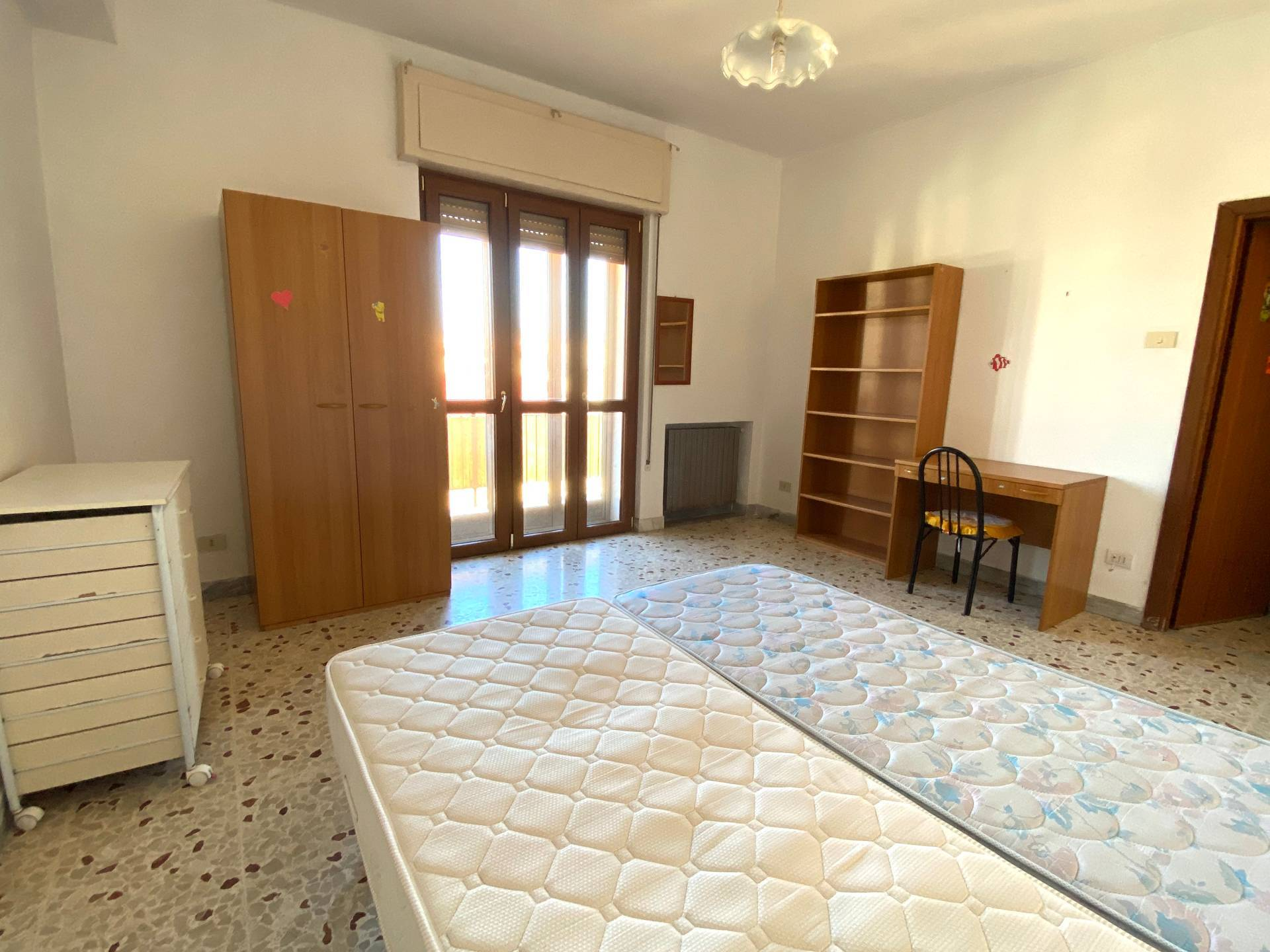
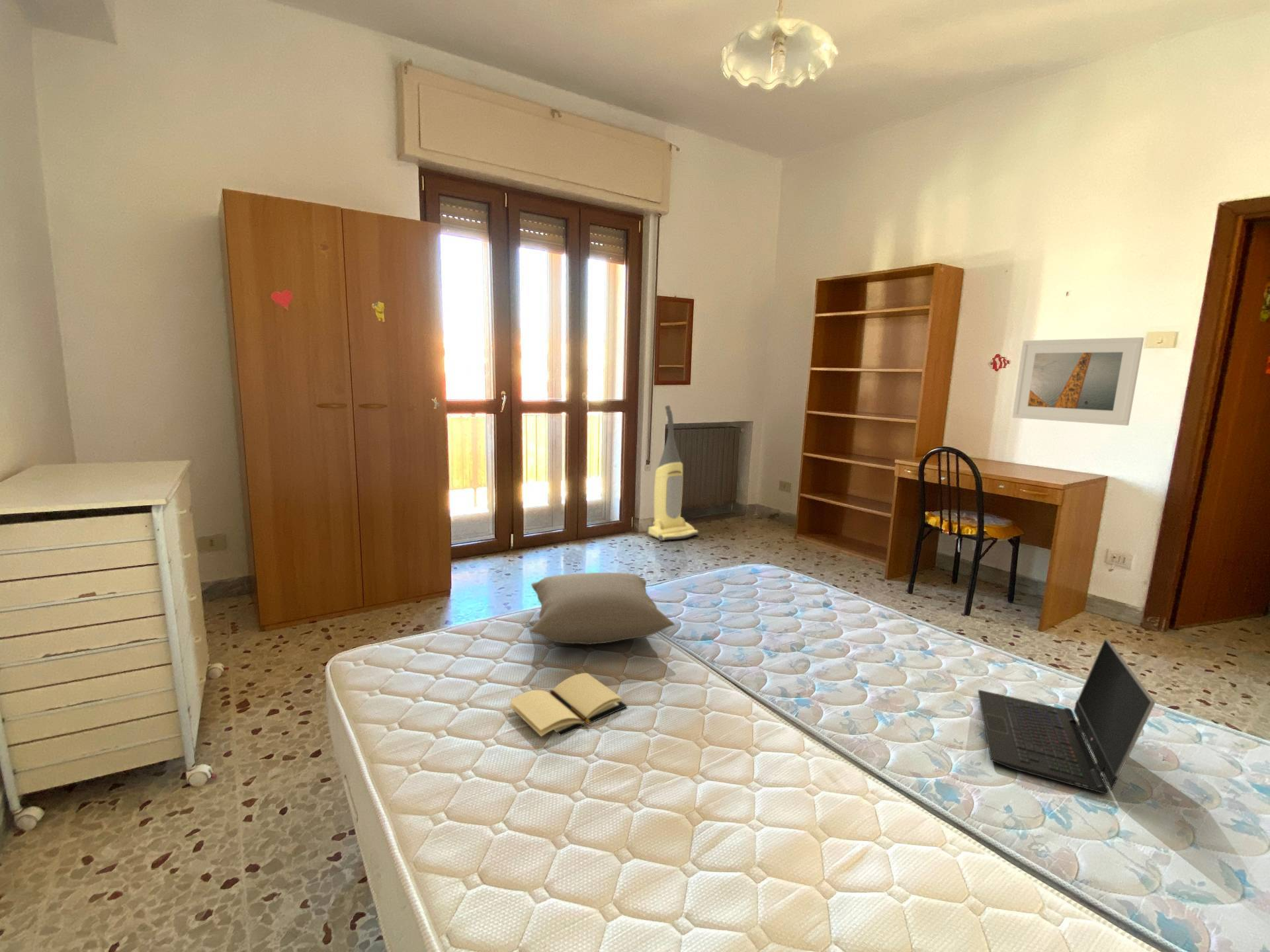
+ laptop computer (1050, 705)
+ book (567, 704)
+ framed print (1073, 380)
+ vacuum cleaner (673, 471)
+ pillow (596, 604)
